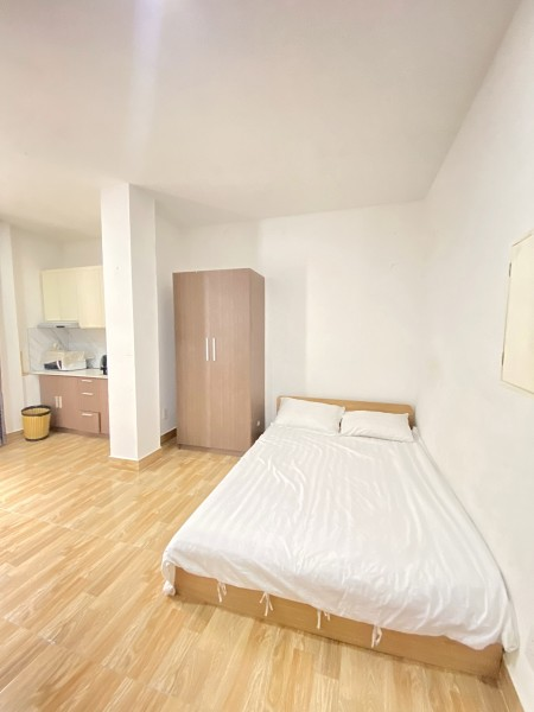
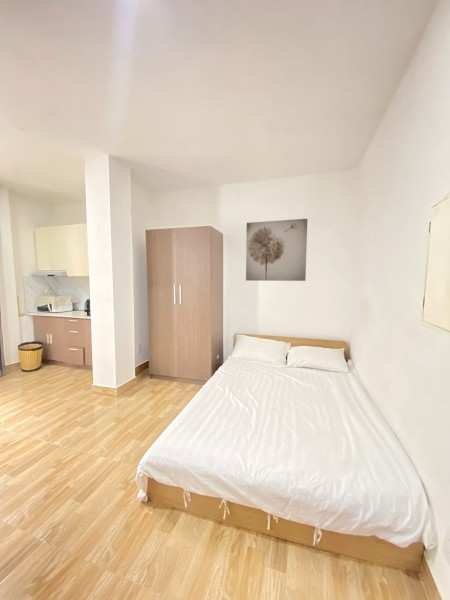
+ wall art (275, 251)
